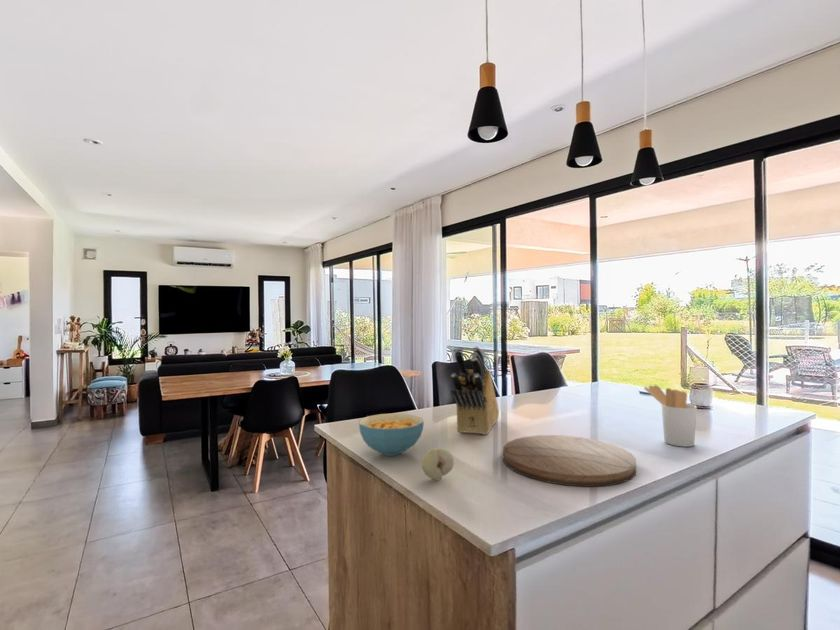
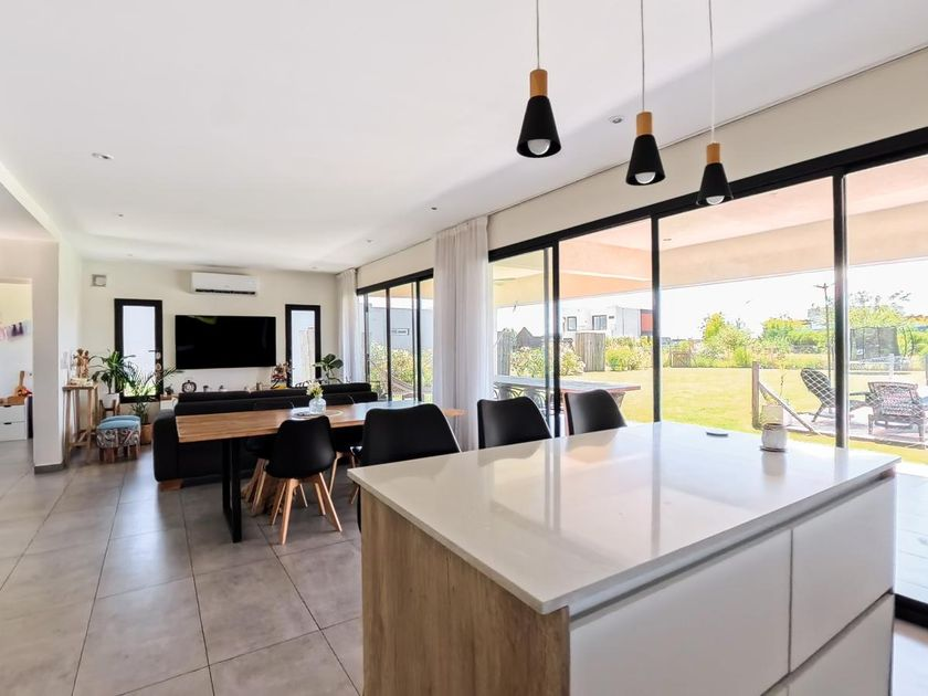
- utensil holder (670, 413)
- fruit (437, 464)
- knife block (476, 386)
- cutting board (566, 457)
- cereal bowl (391, 436)
